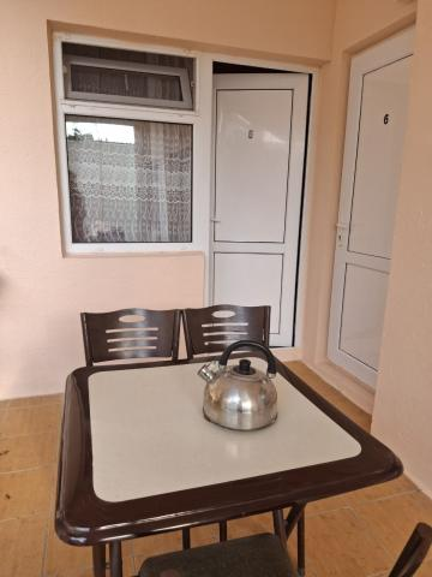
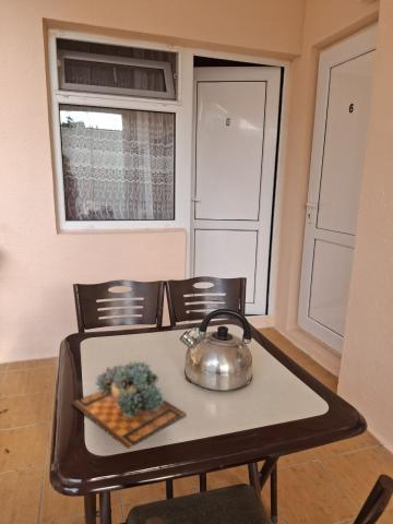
+ succulent plant (127, 388)
